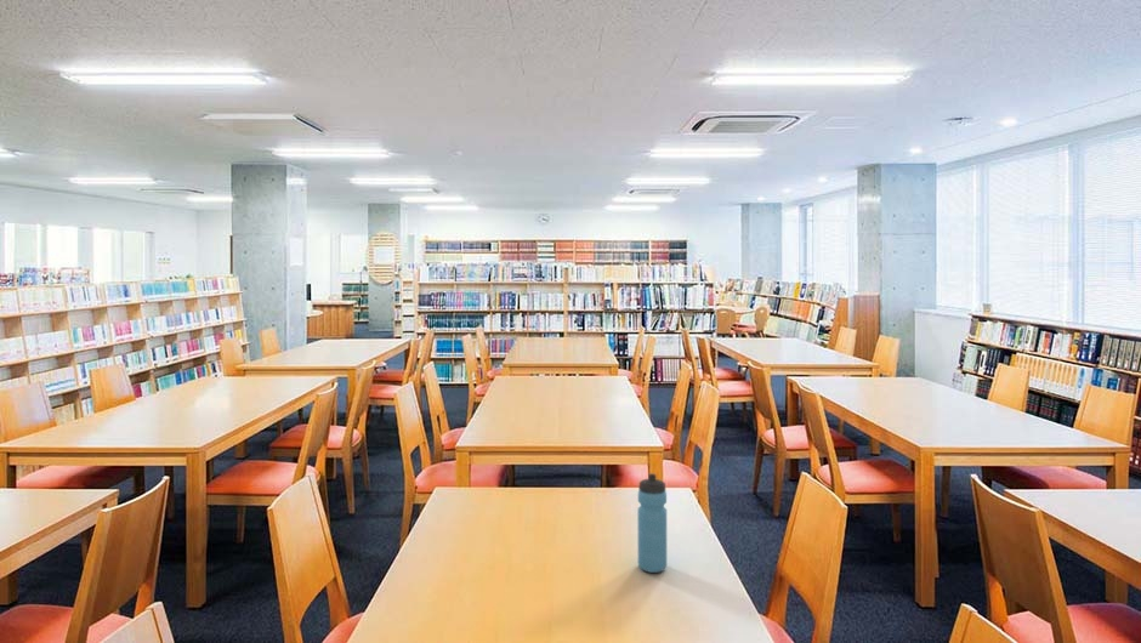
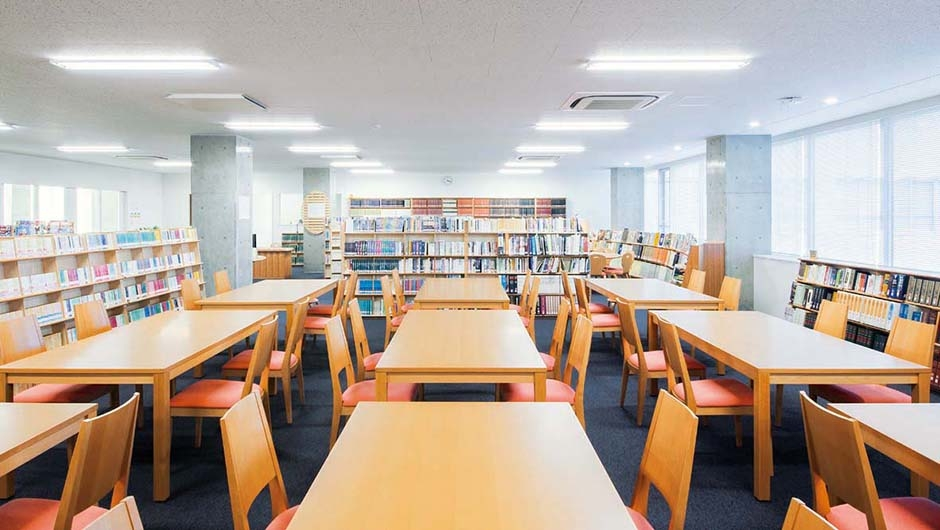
- water bottle (652, 520)
